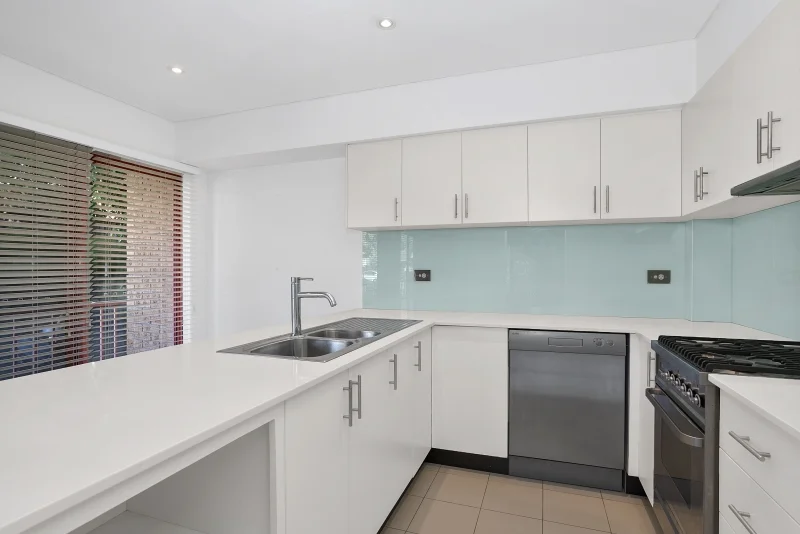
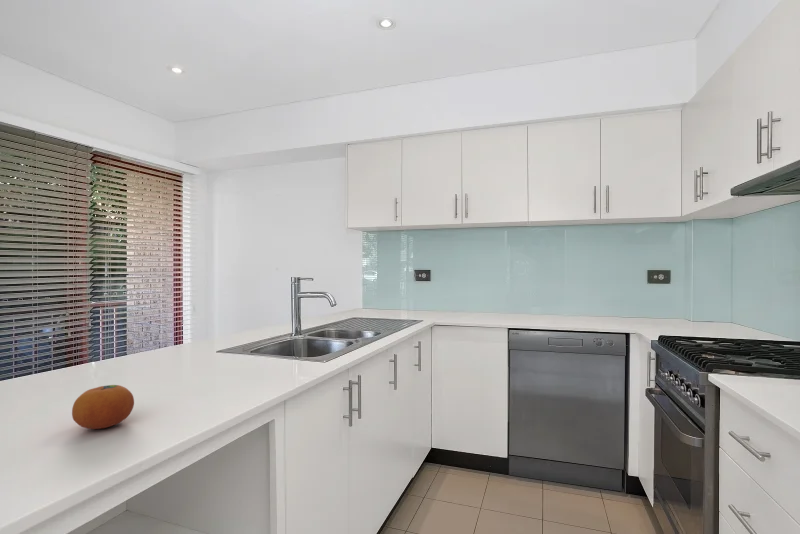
+ fruit (104, 406)
